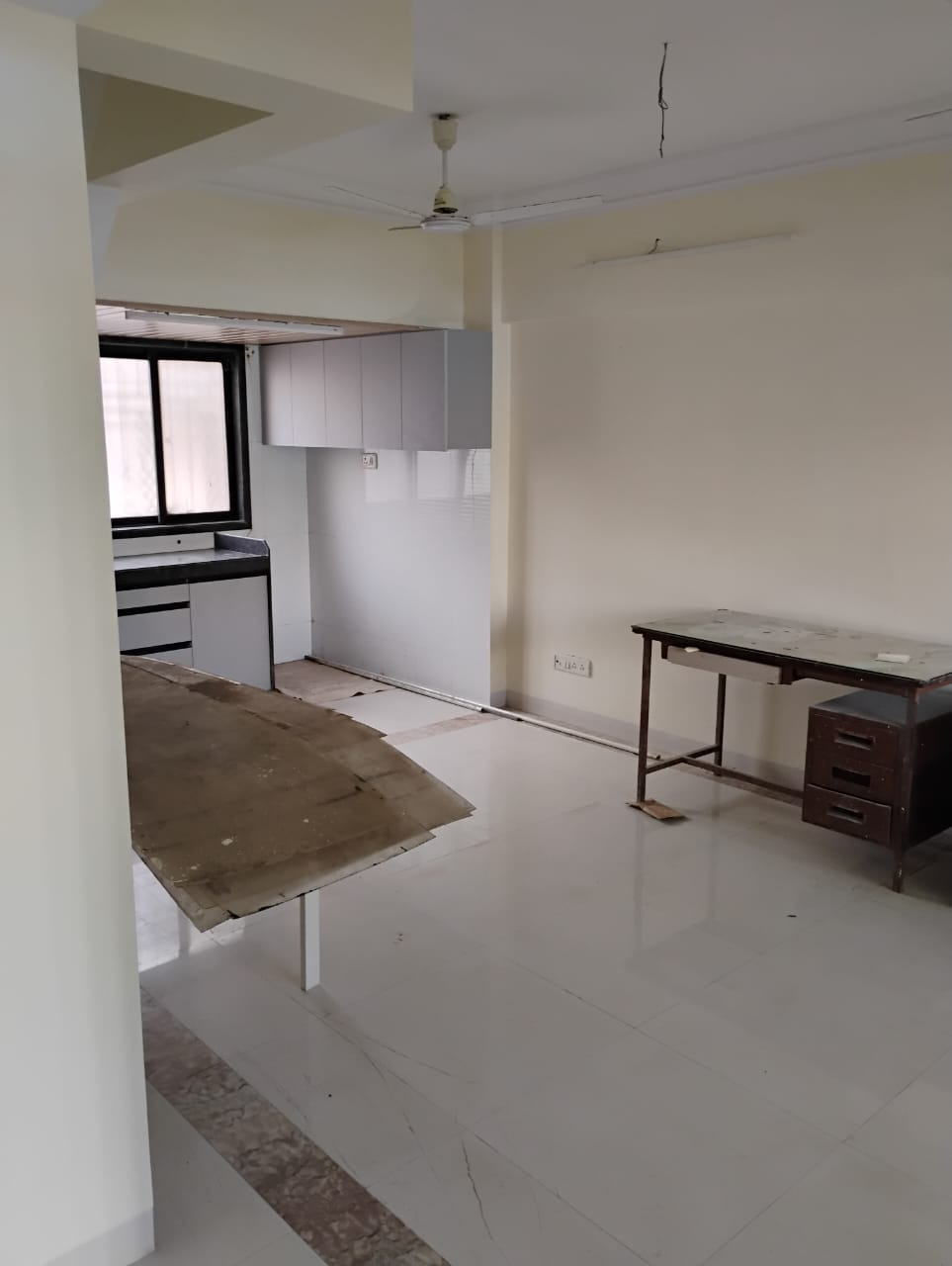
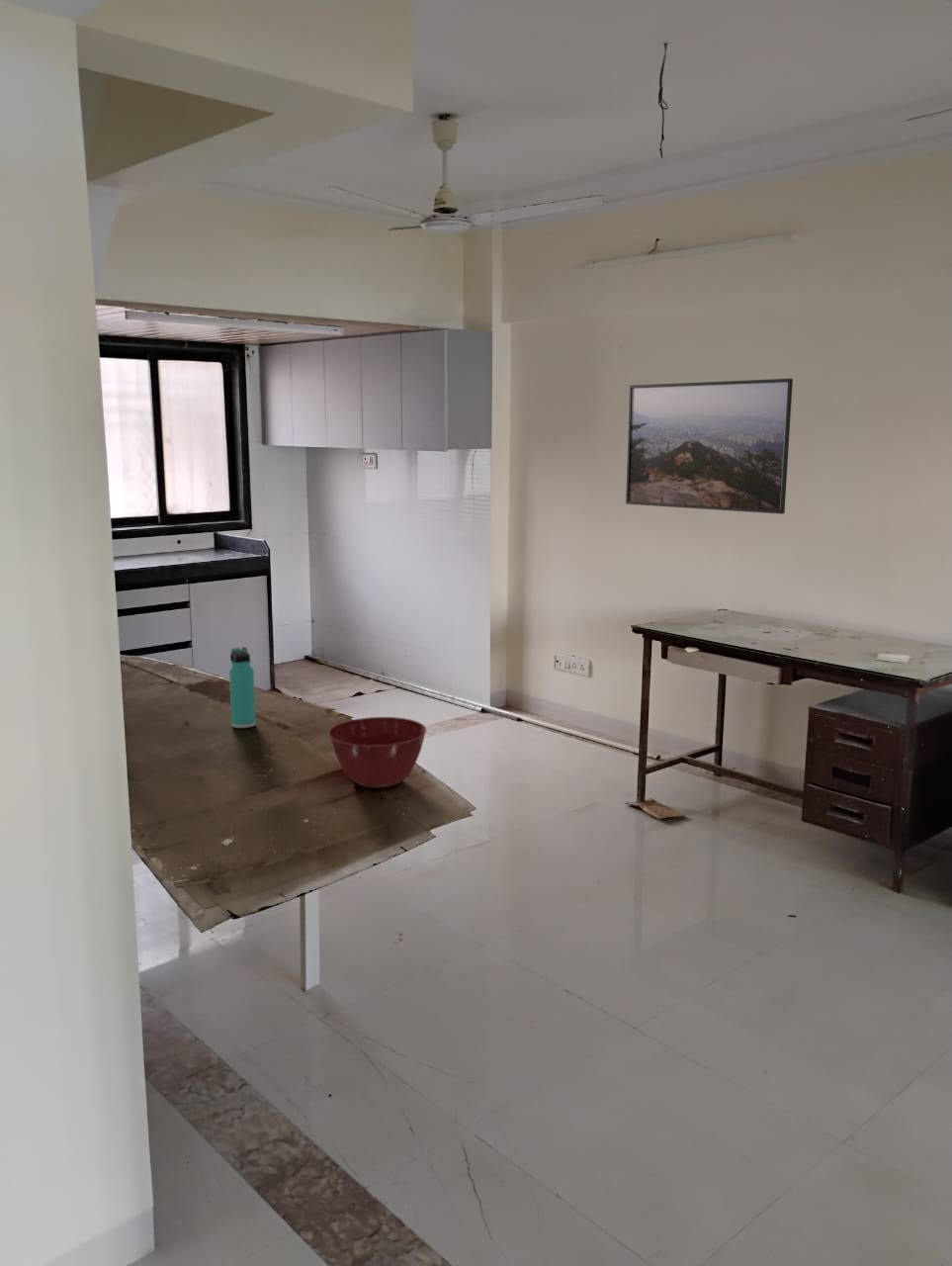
+ mixing bowl (378, 755)
+ thermos bottle (241, 686)
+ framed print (702, 446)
